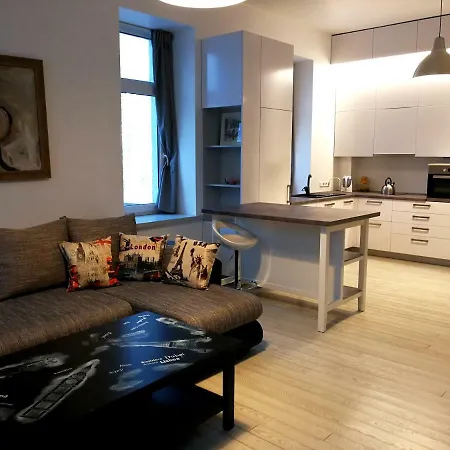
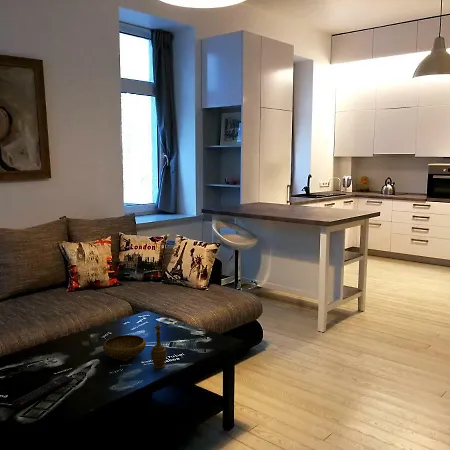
+ remote control (43, 391)
+ decorative bowl (135, 339)
